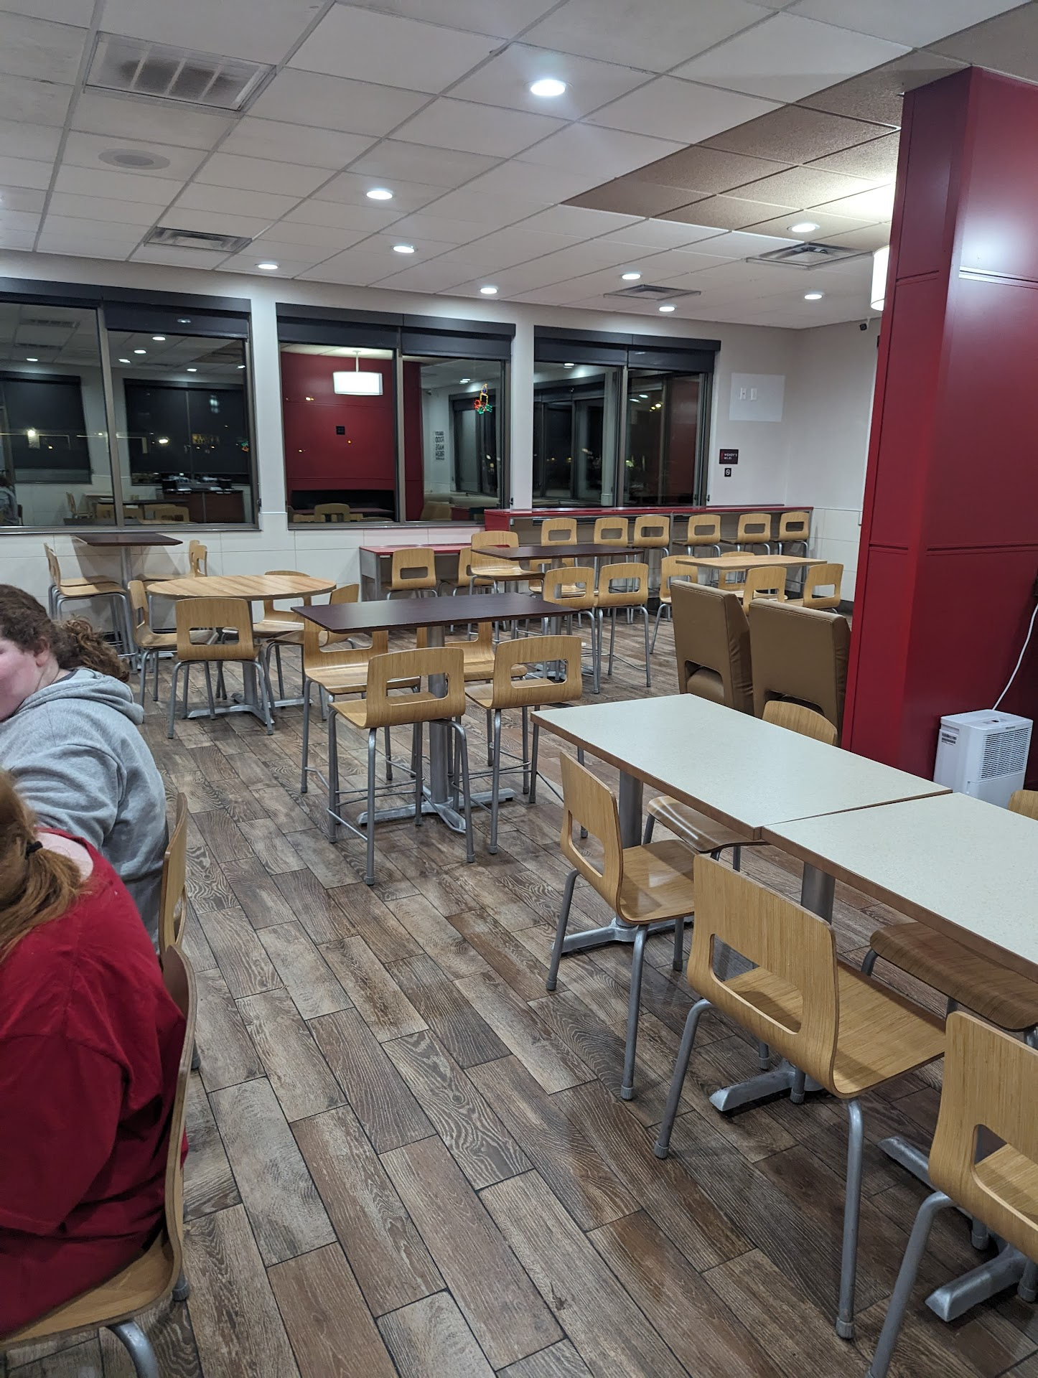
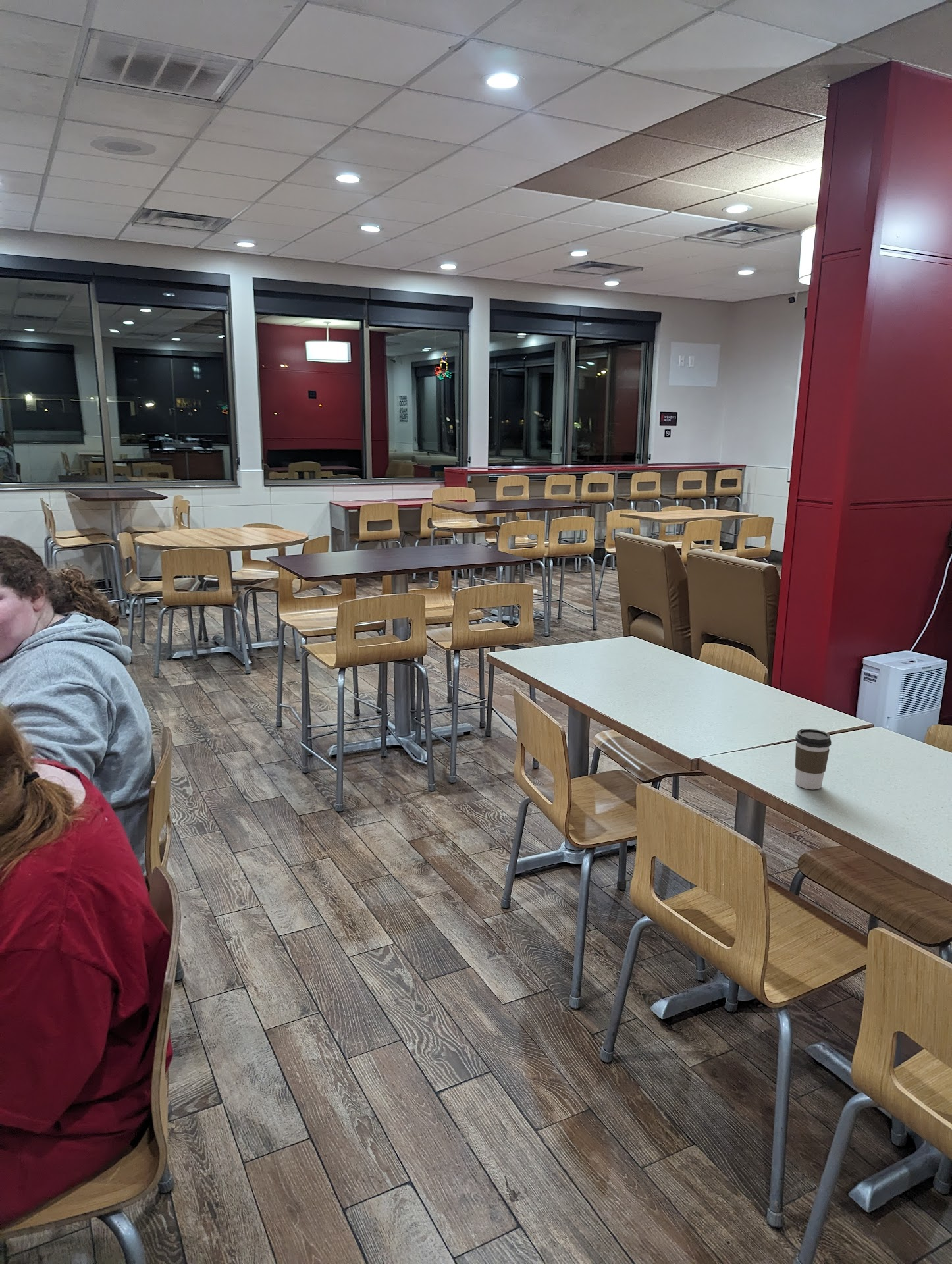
+ coffee cup (810, 759)
